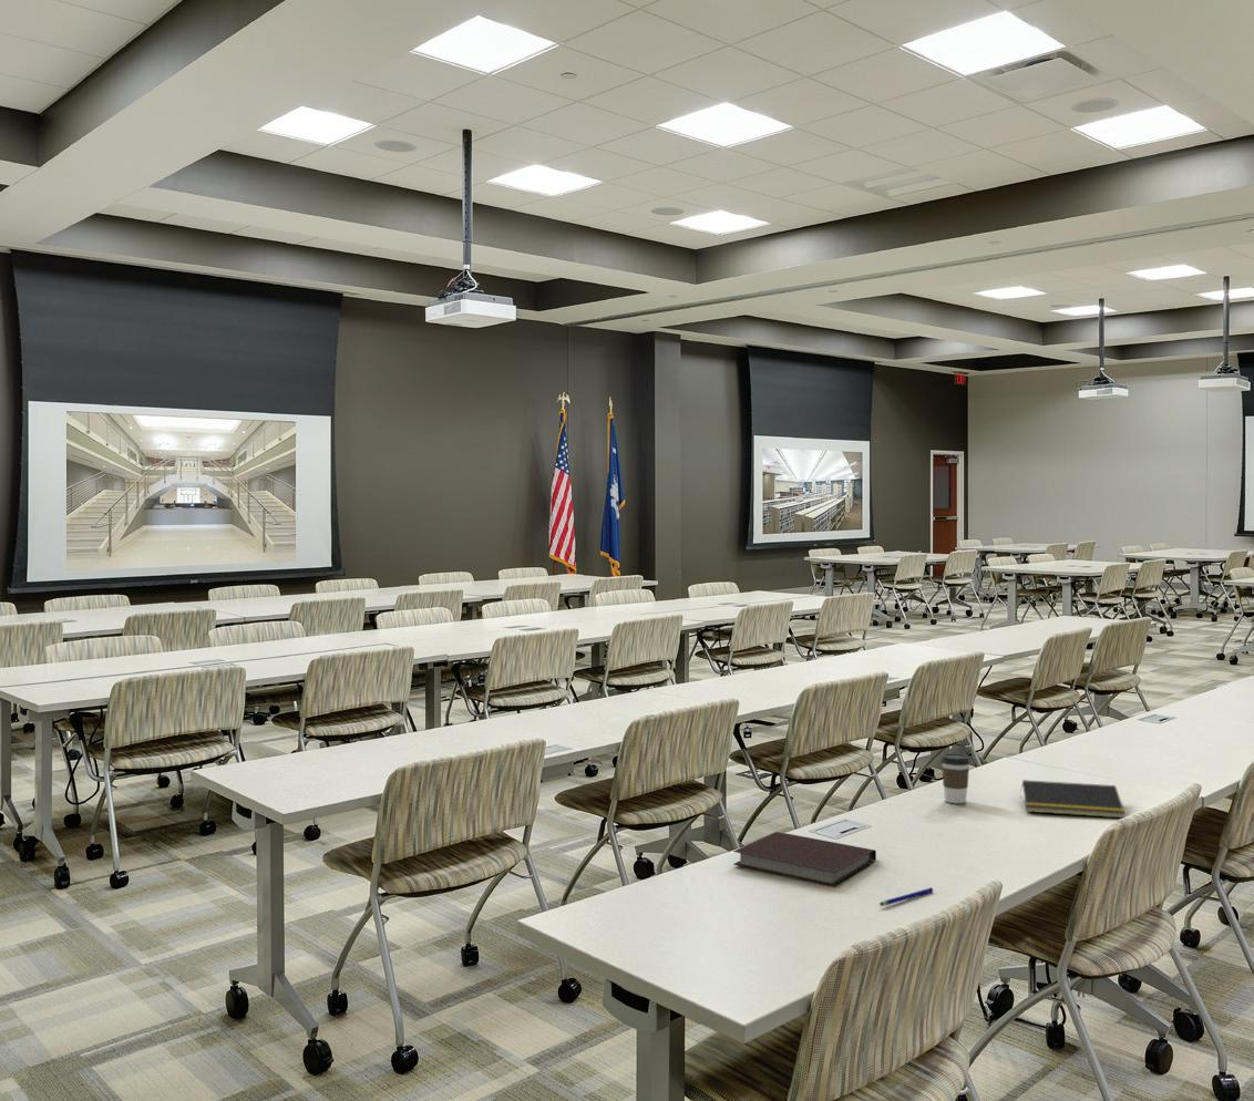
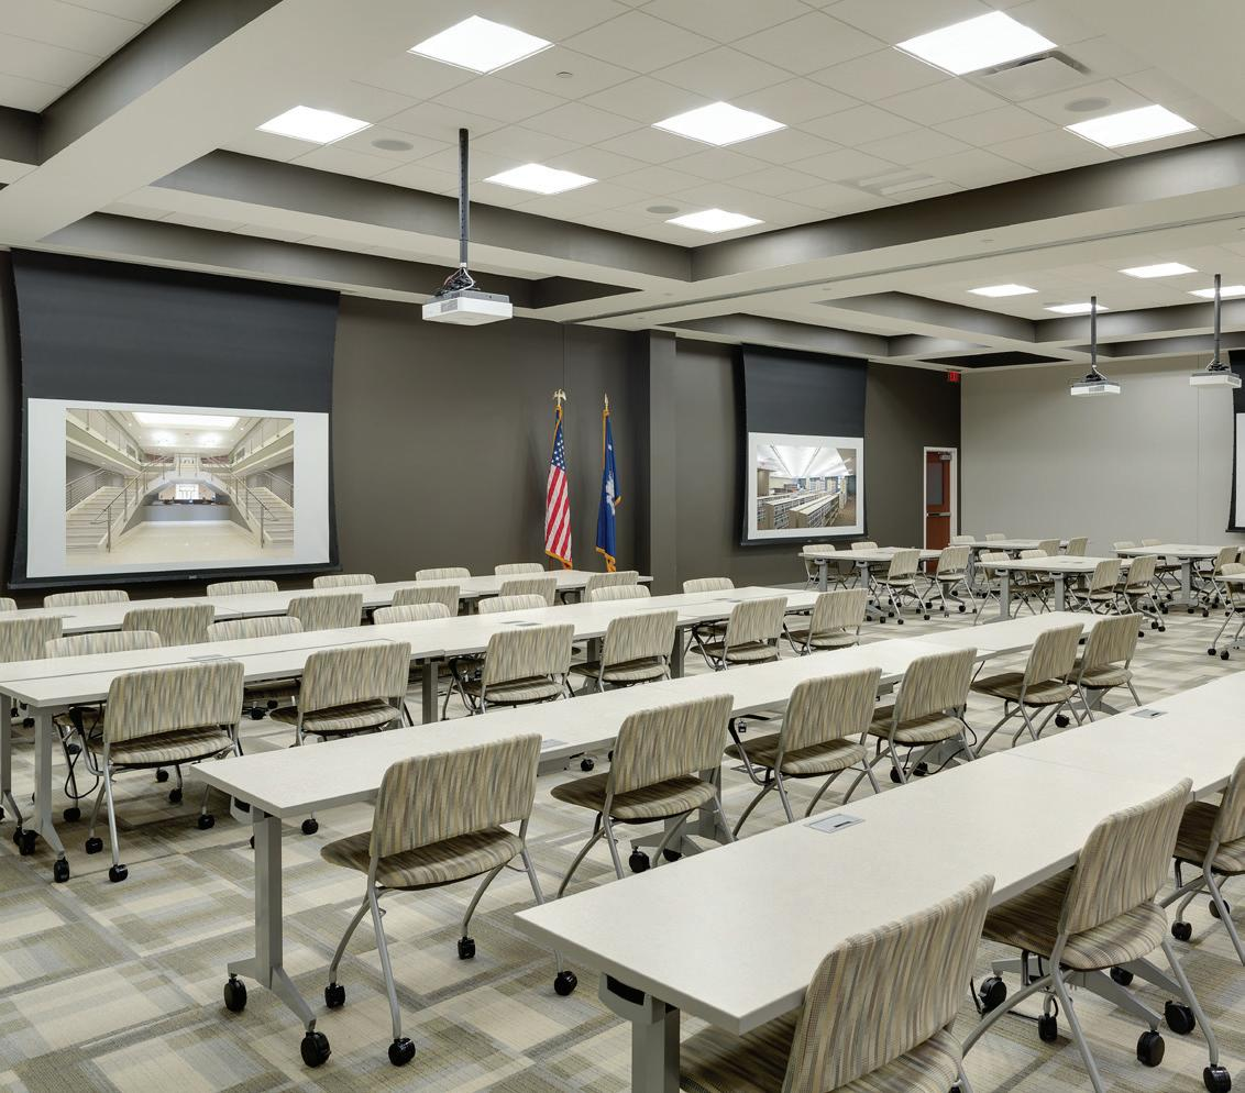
- coffee cup (955, 778)
- notepad (1071, 798)
- pen (906, 896)
- notebook (804, 856)
